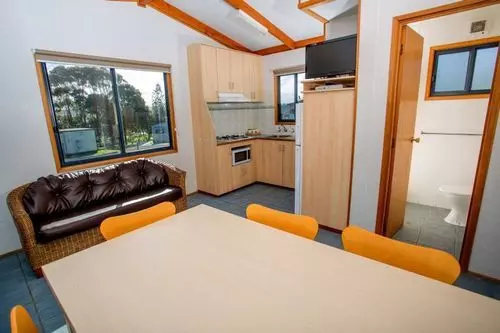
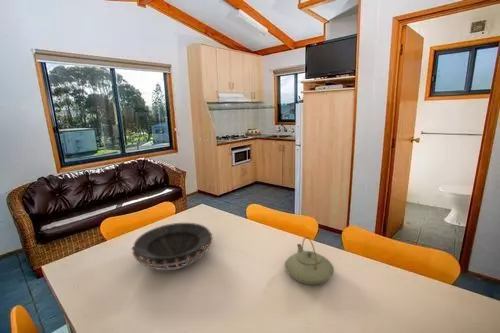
+ decorative bowl (175, 248)
+ teapot (307, 255)
